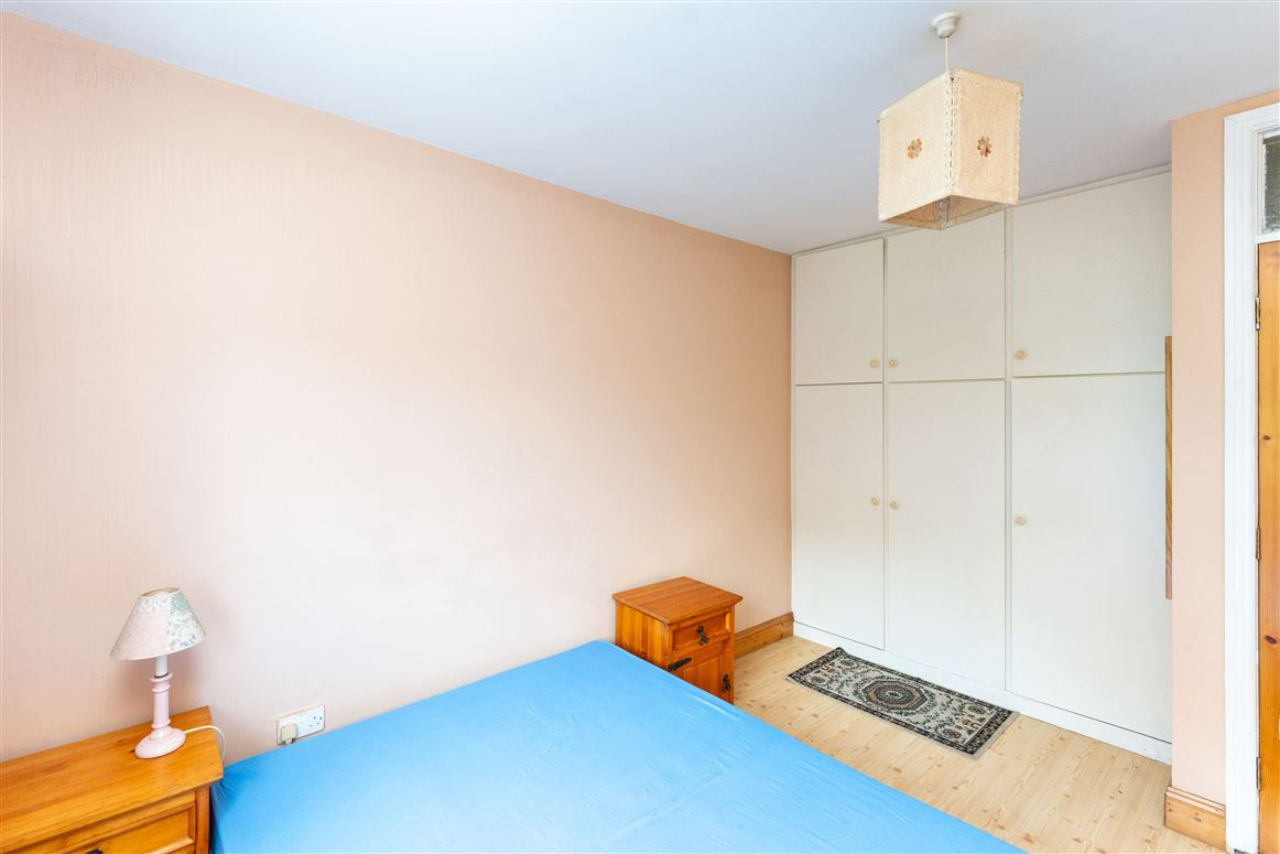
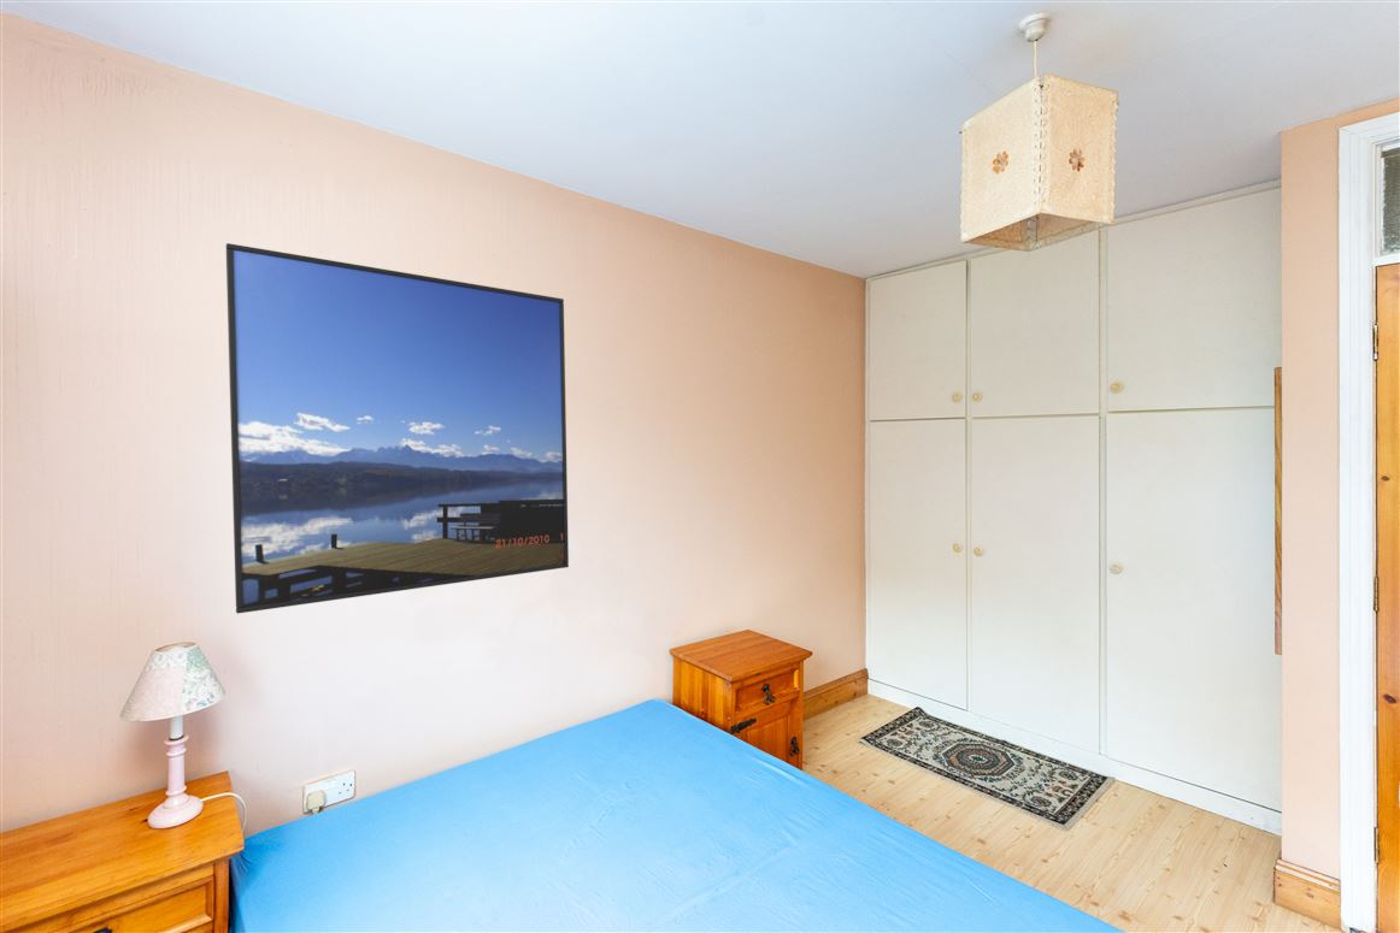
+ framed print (424, 431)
